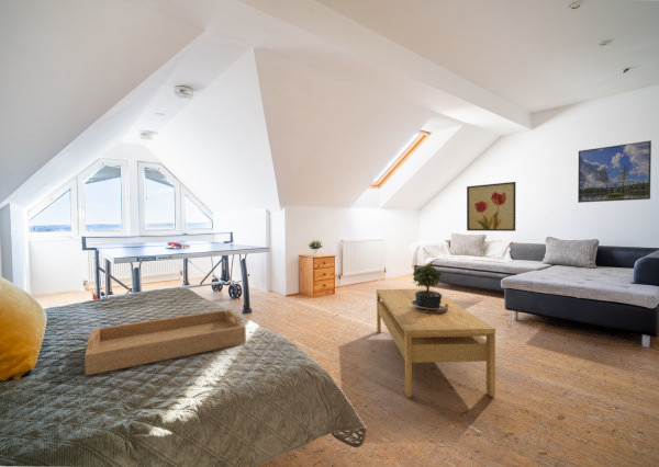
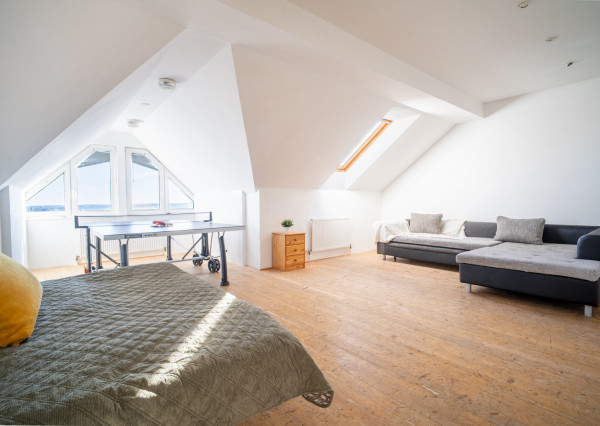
- coffee table (422, 330)
- wall art (490, 207)
- serving tray (170, 333)
- potted plant (425, 285)
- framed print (612, 173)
